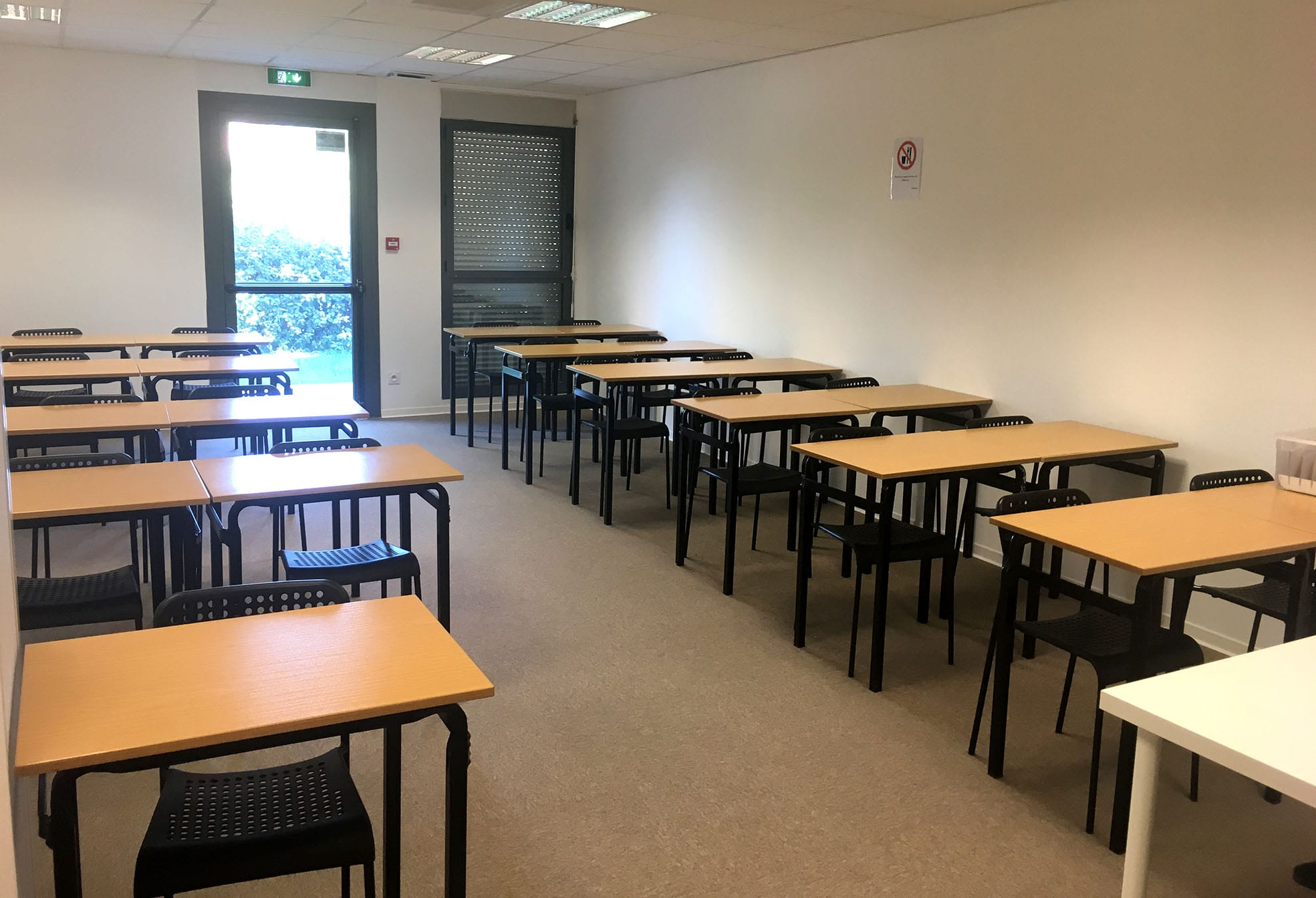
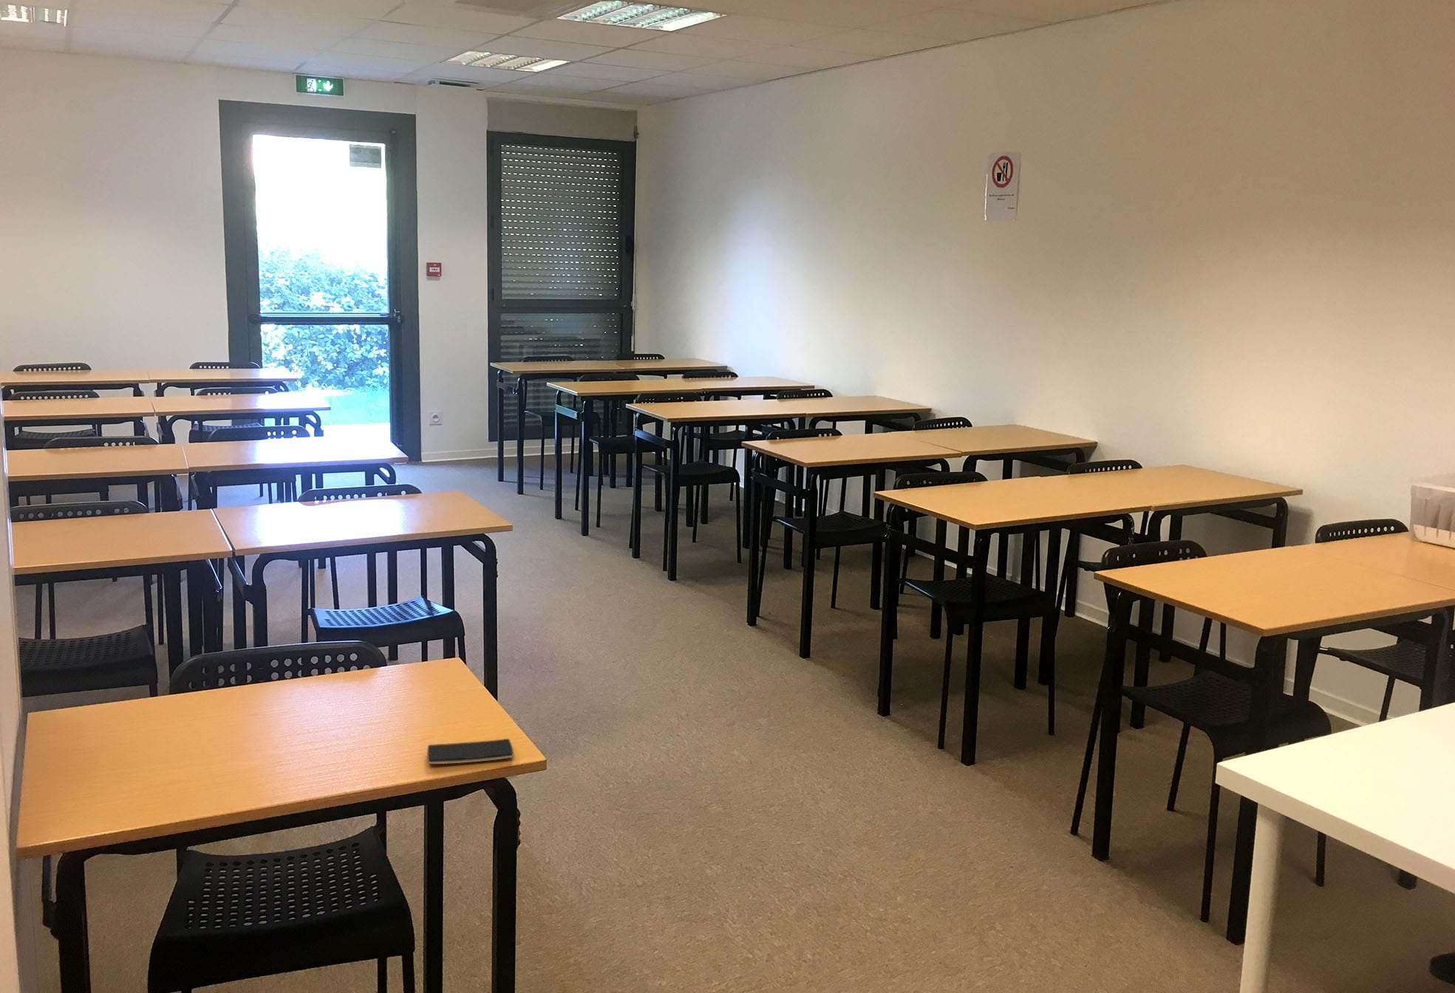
+ smartphone (470, 752)
